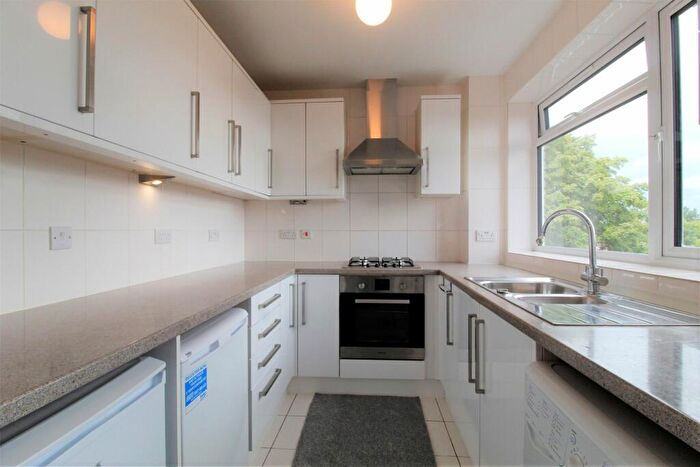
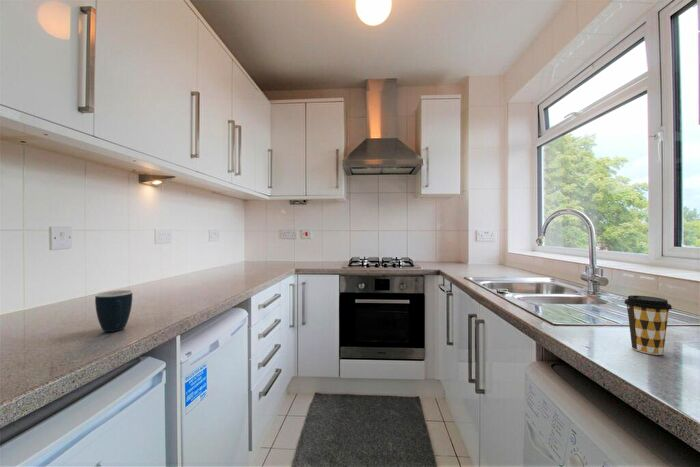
+ coffee cup (647, 324)
+ mug (115, 312)
